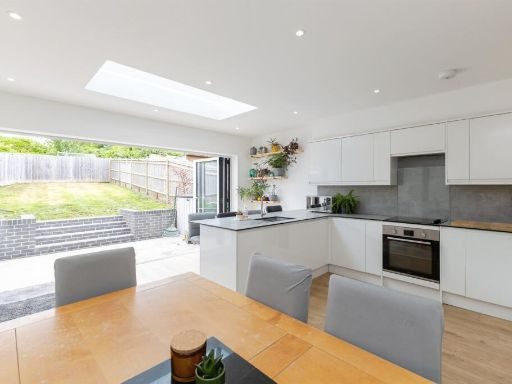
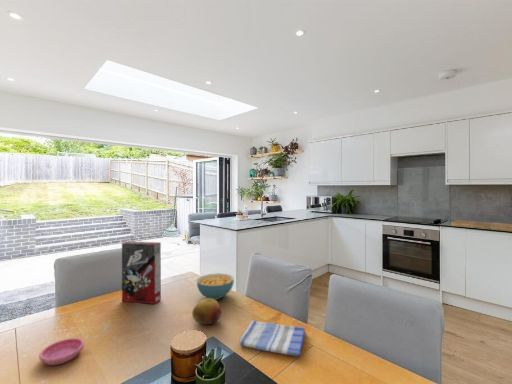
+ fruit (207, 310)
+ dish towel (273, 336)
+ cereal bowl (215, 288)
+ cereal box (141, 271)
+ saucer (62, 352)
